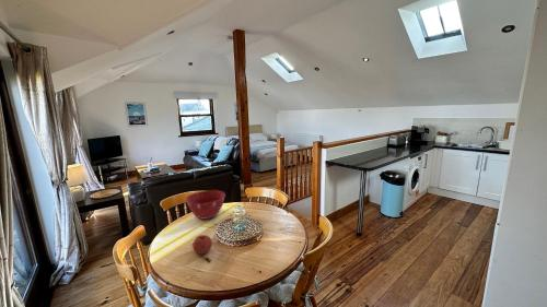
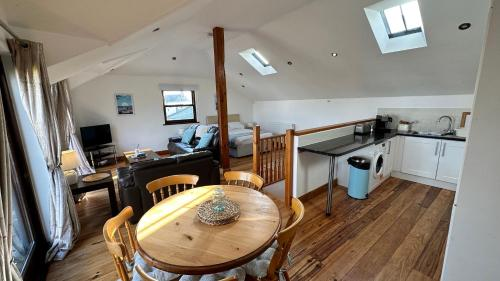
- mixing bowl (206, 205)
- fruit (201, 243)
